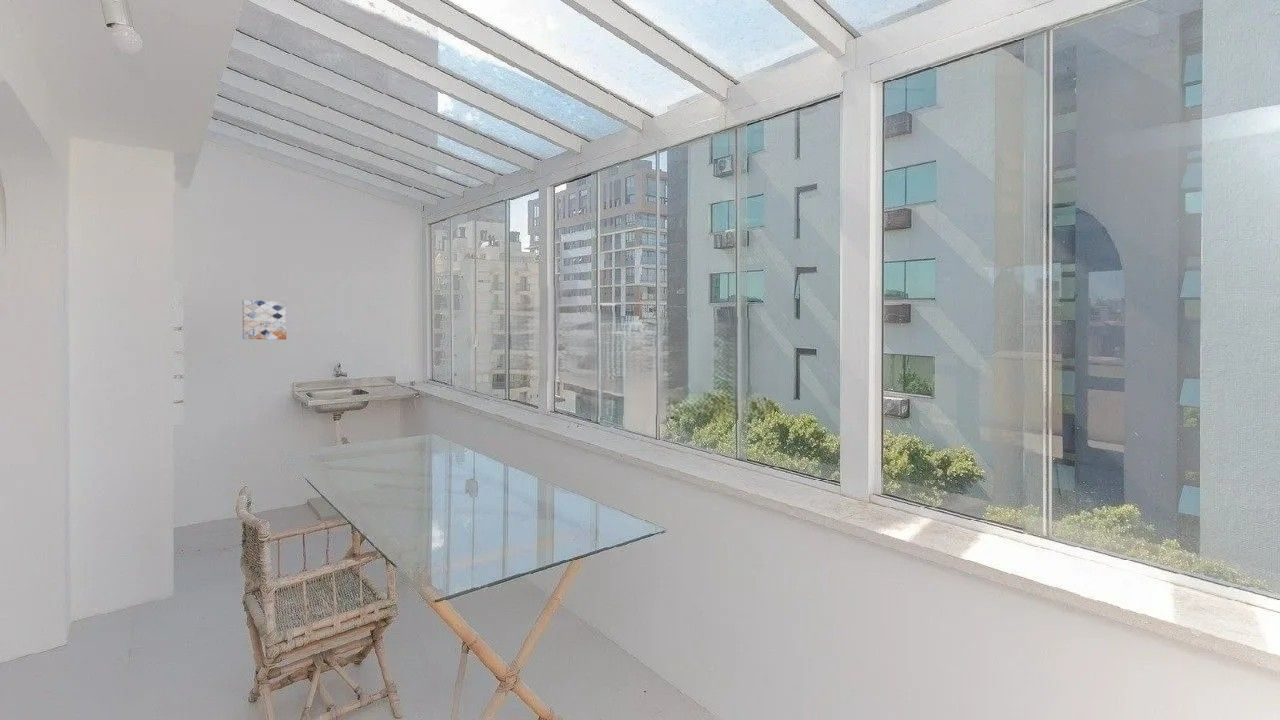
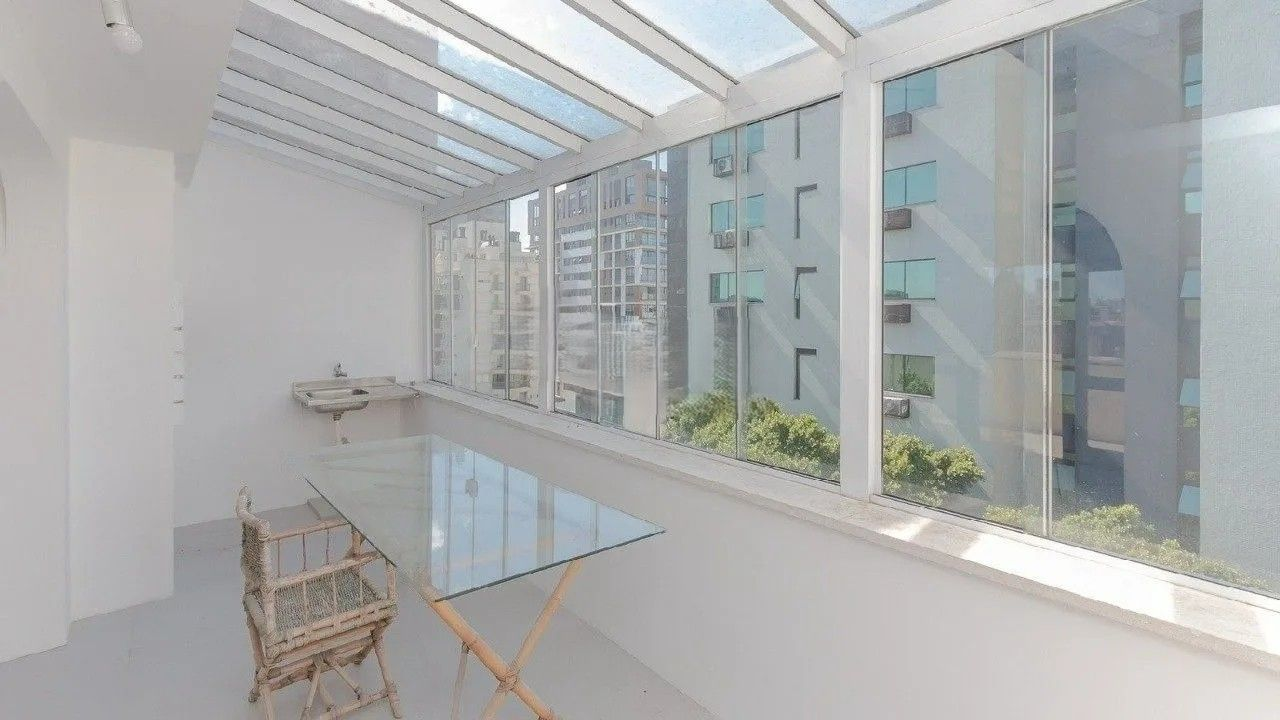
- wall art (264, 320)
